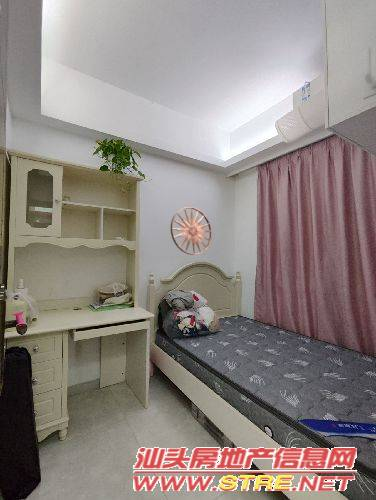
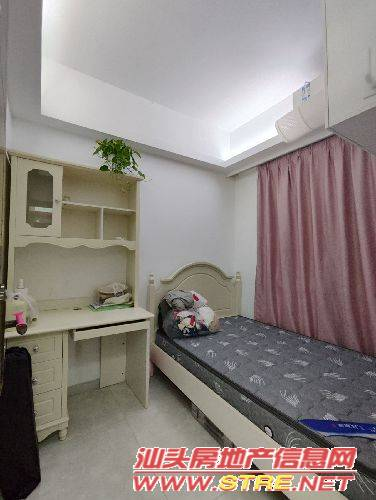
- wall art (192, 230)
